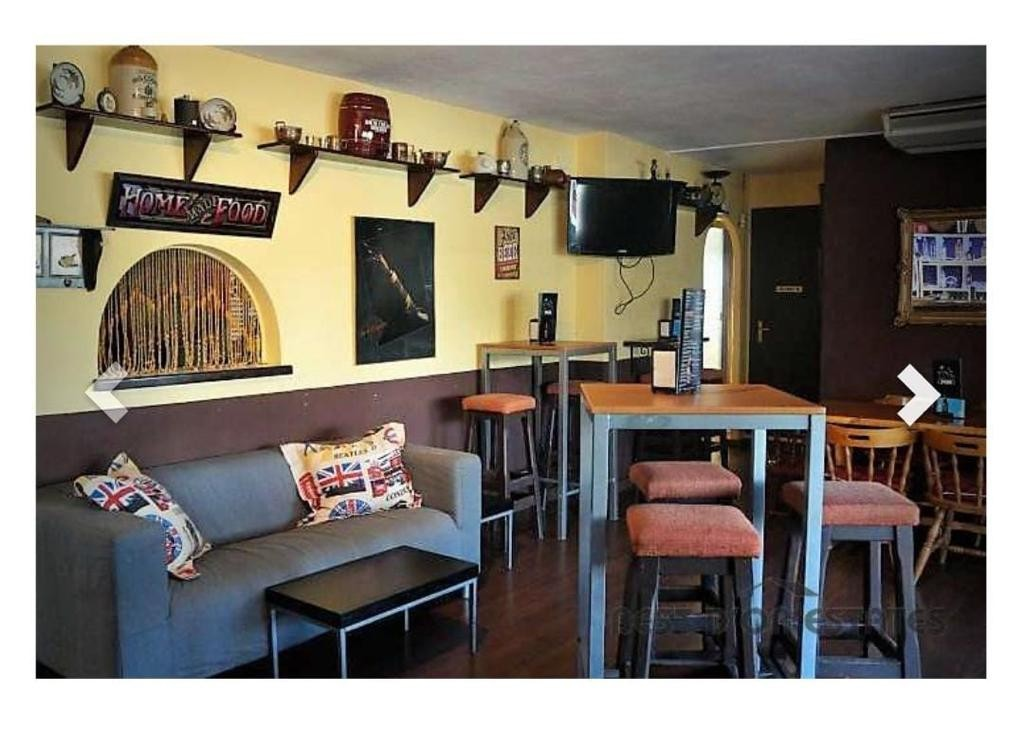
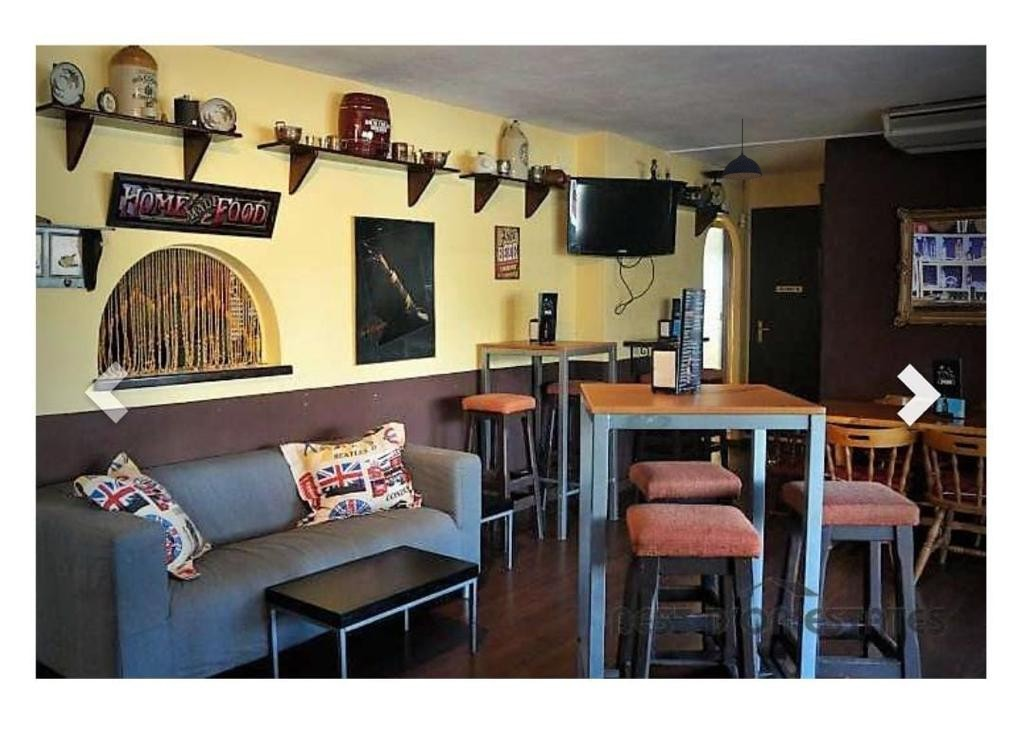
+ pendant light (742, 147)
